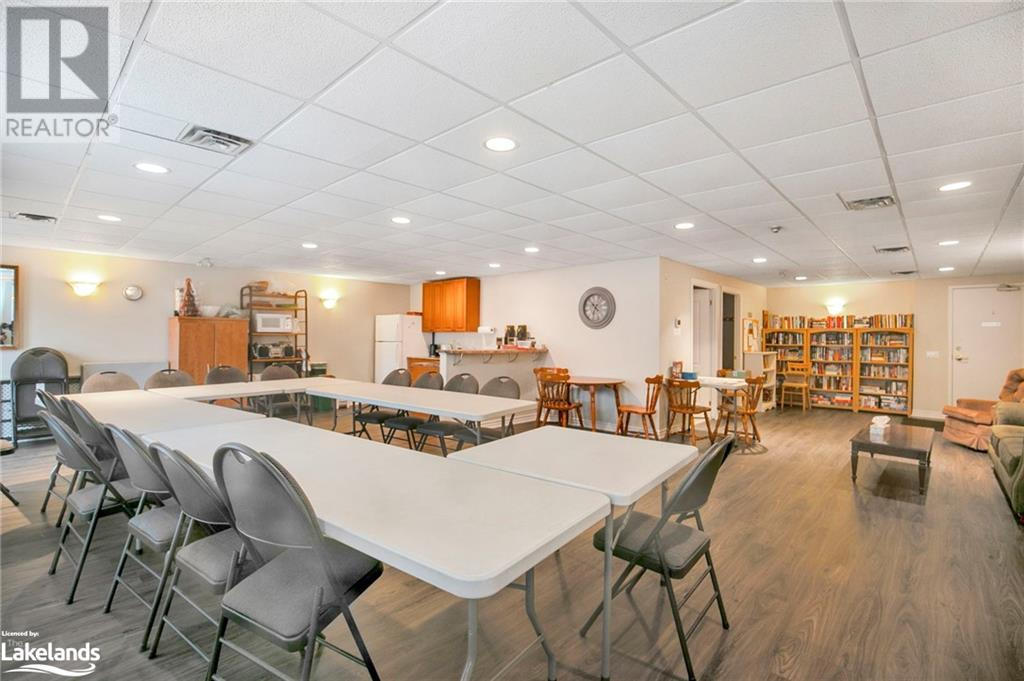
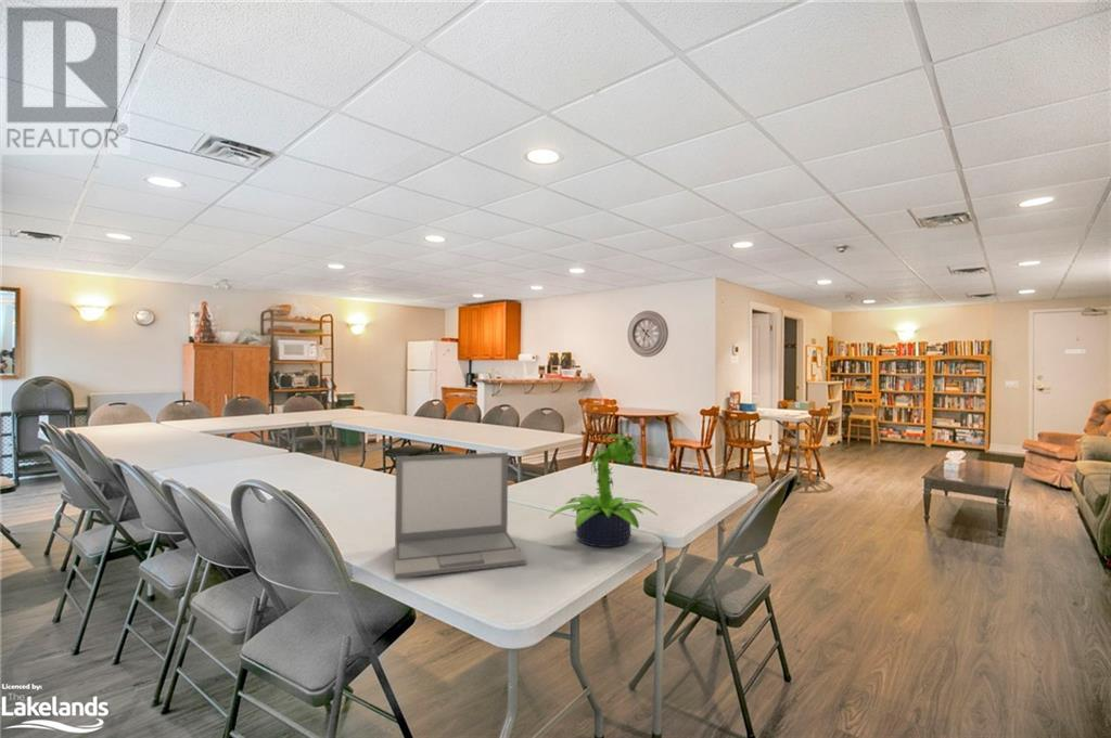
+ potted plant (603, 487)
+ laptop (457, 507)
